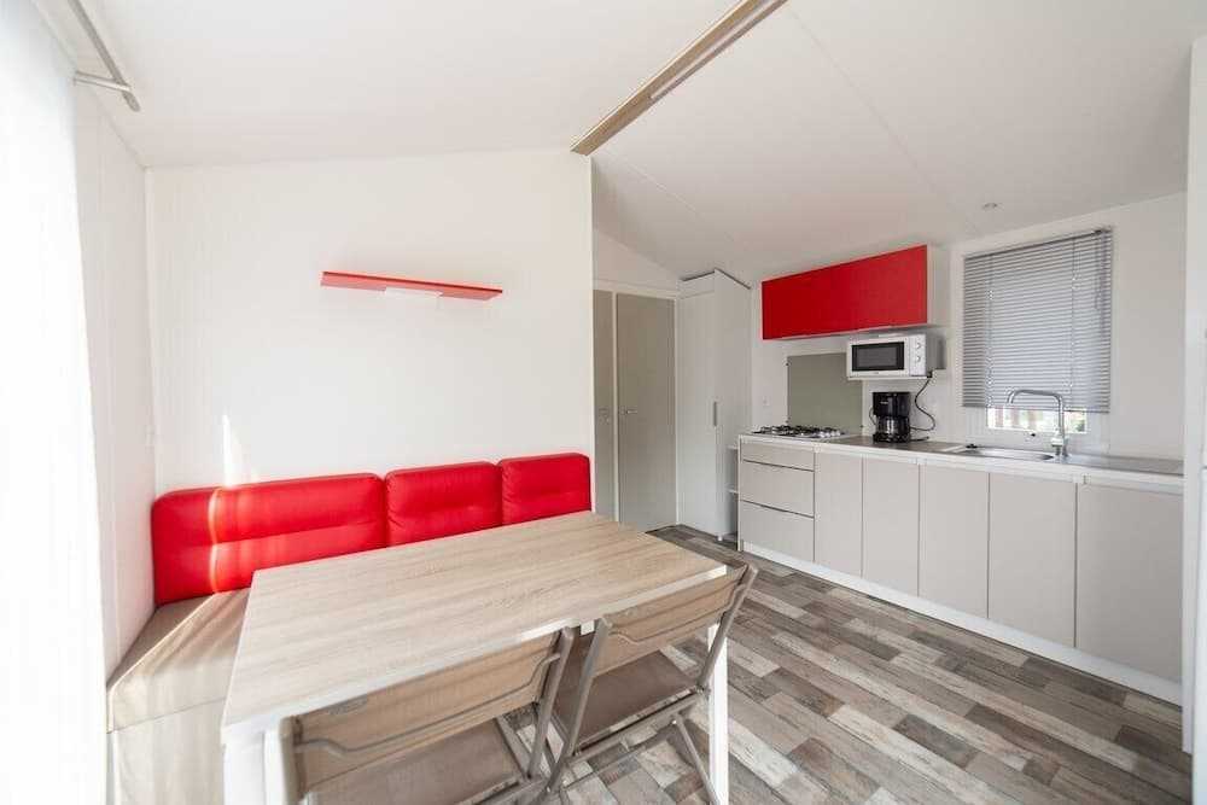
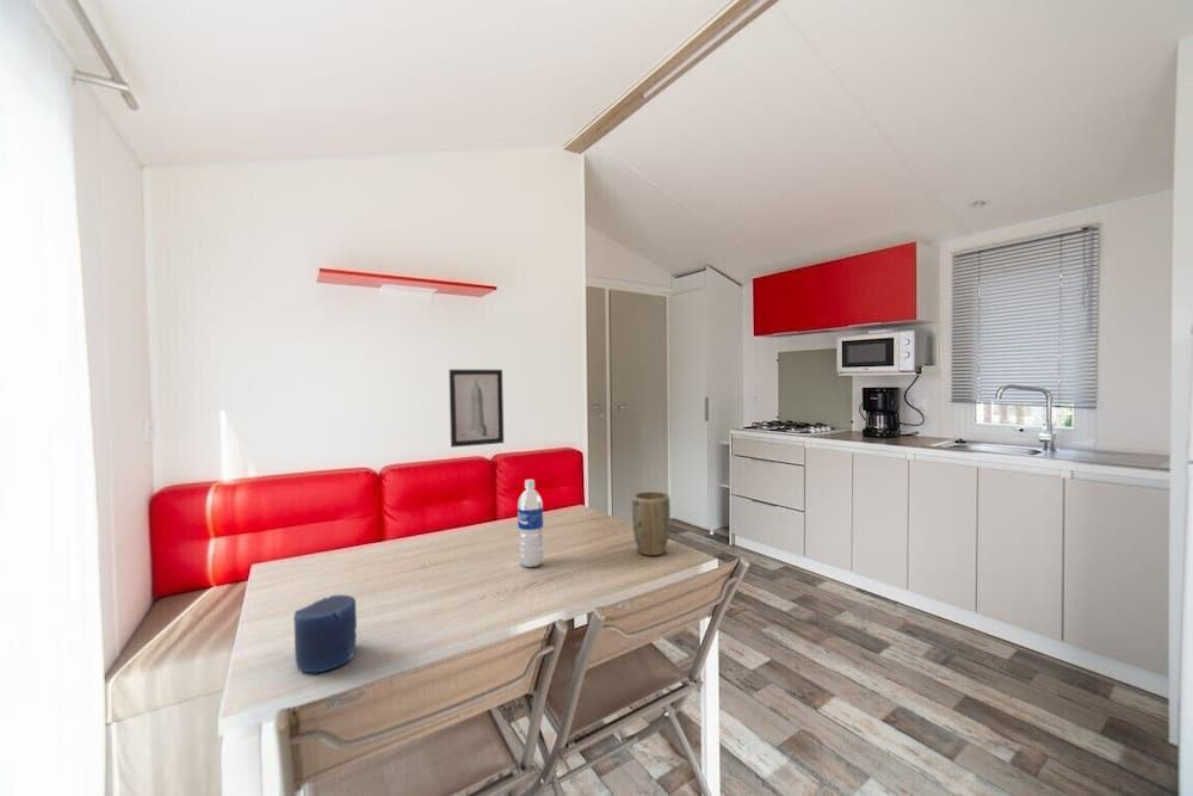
+ candle (326, 631)
+ plant pot (651, 523)
+ wall art (477, 407)
+ water bottle (530, 522)
